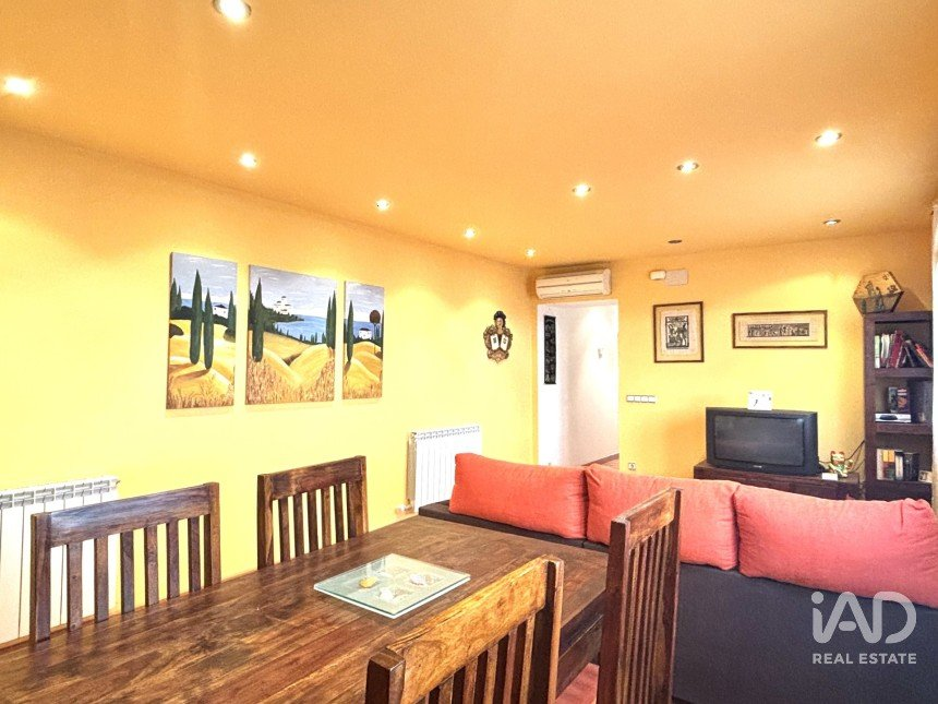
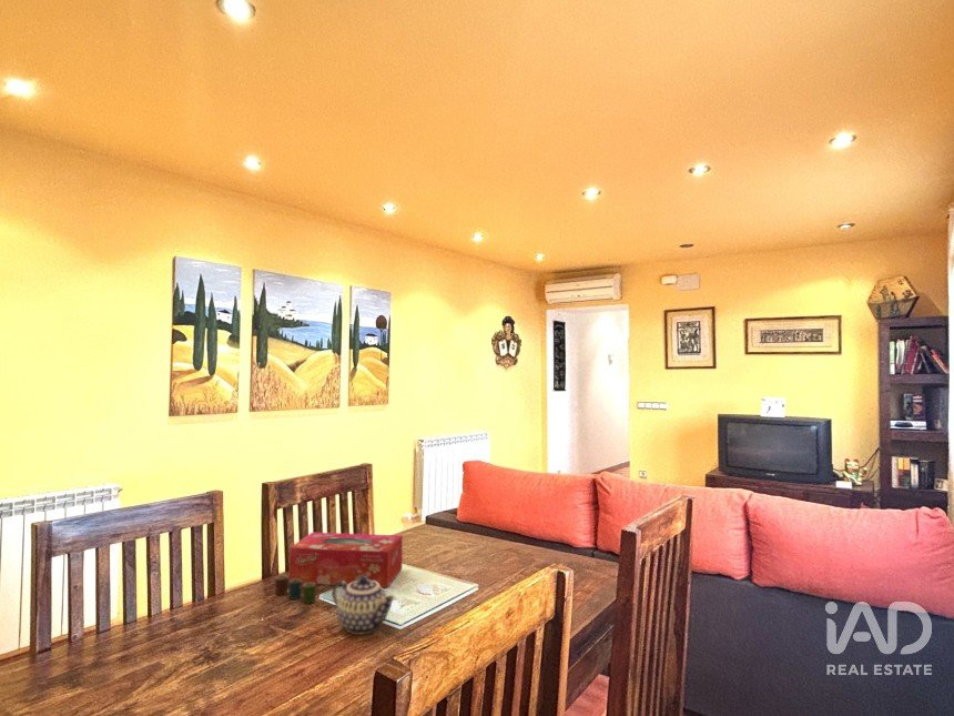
+ tissue box (347, 557)
+ teapot (363, 602)
+ cup (296, 583)
